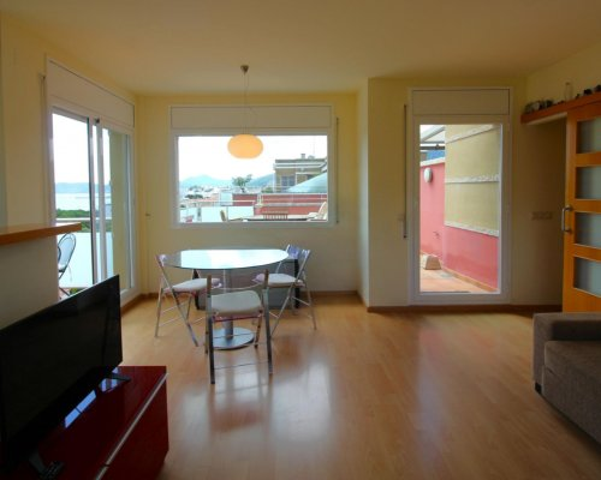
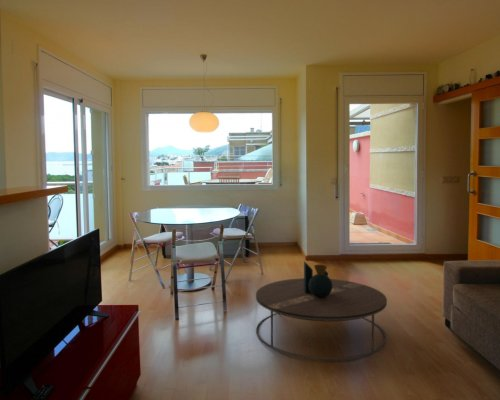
+ coffee table (319, 297)
